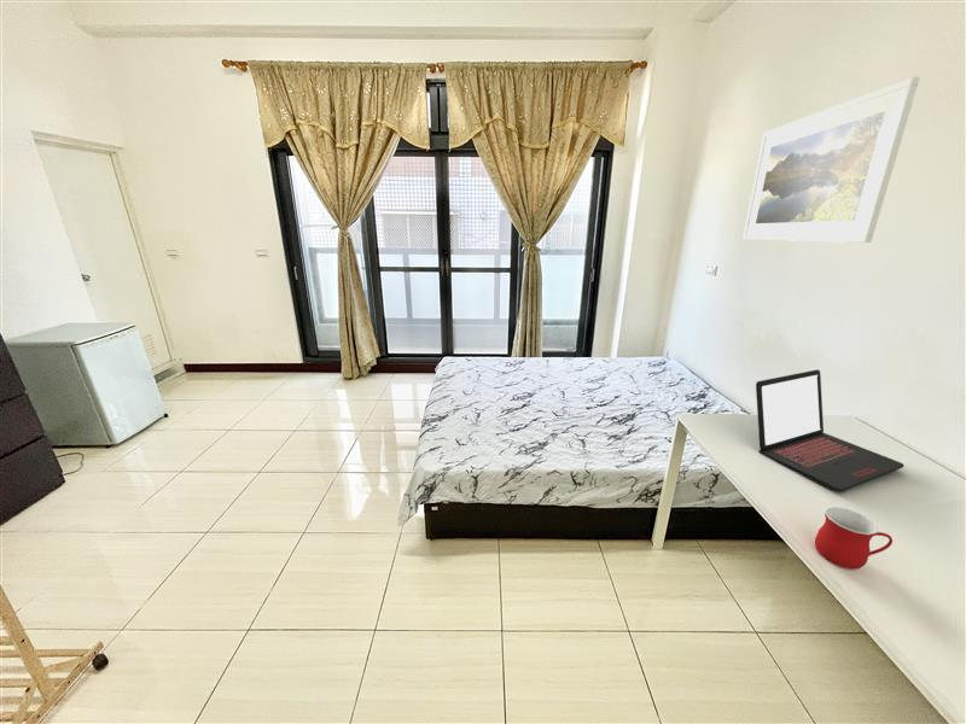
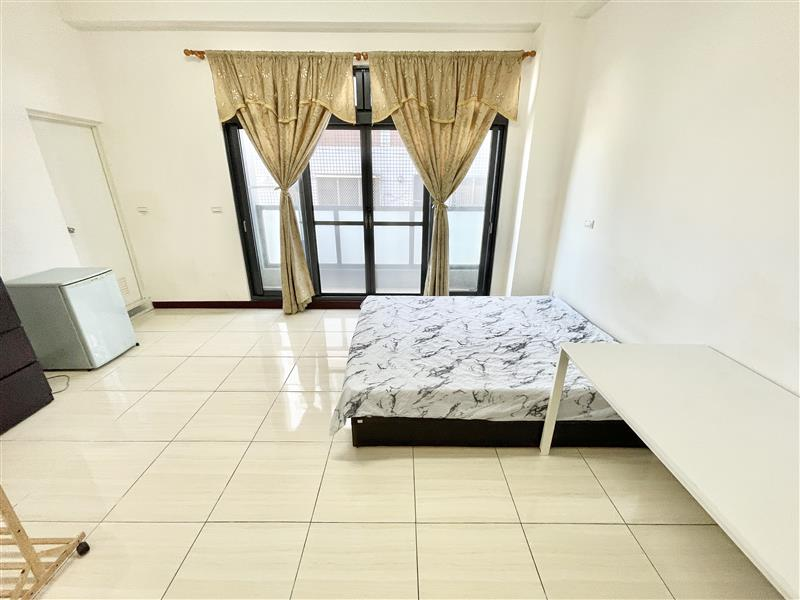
- mug (851, 539)
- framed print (808, 179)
- laptop (822, 424)
